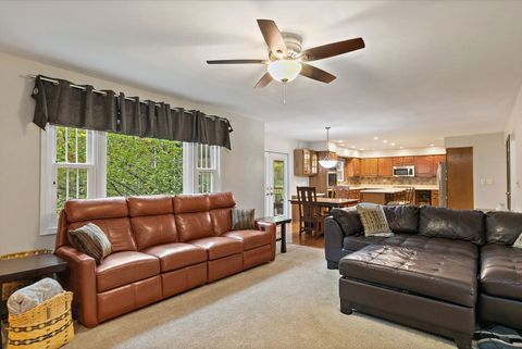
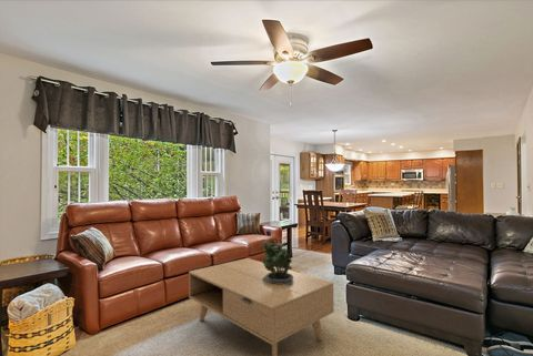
+ coffee table (255, 303)
+ potted plant (276, 257)
